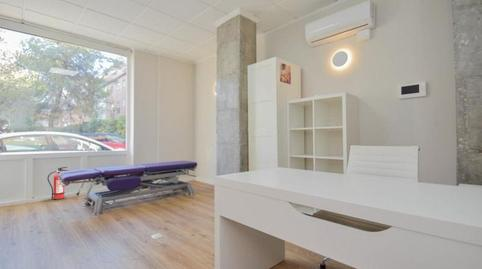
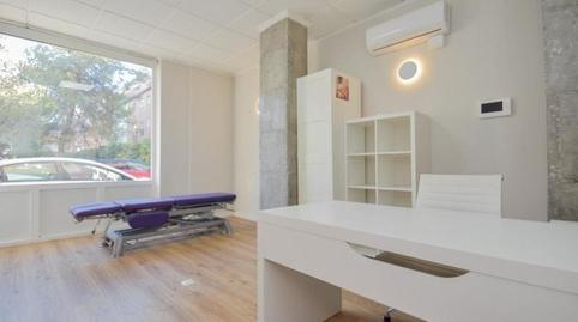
- fire extinguisher (57, 182)
